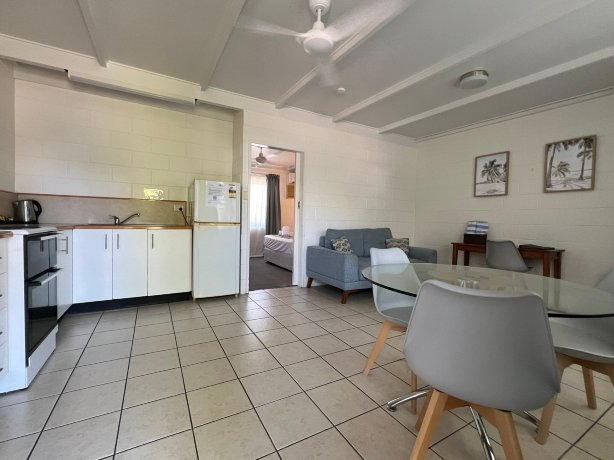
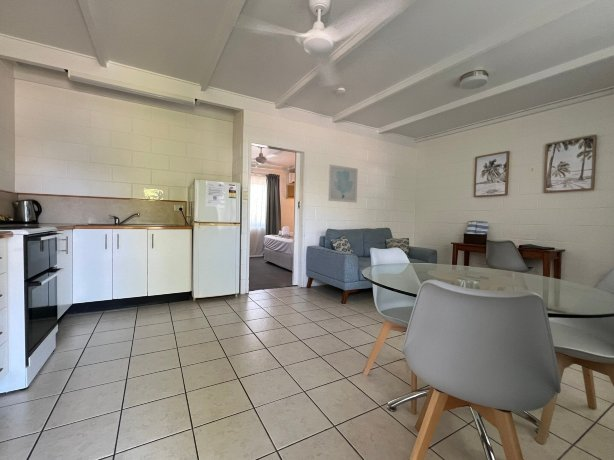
+ wall art (343, 184)
